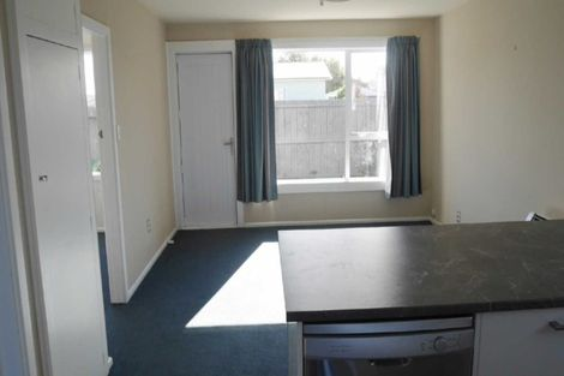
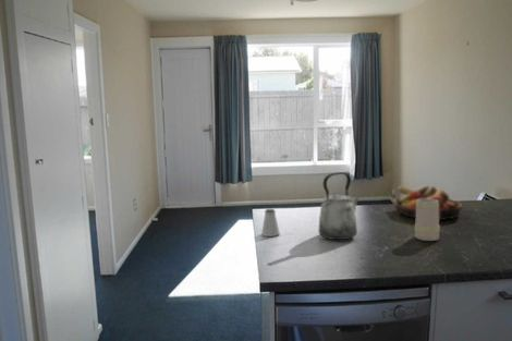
+ saltshaker (270, 221)
+ mug (429, 217)
+ kettle (342, 204)
+ fruit bowl (426, 197)
